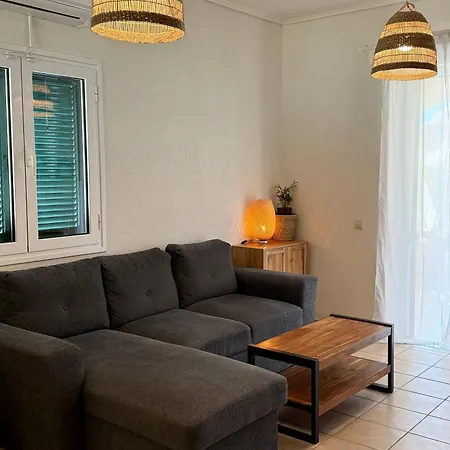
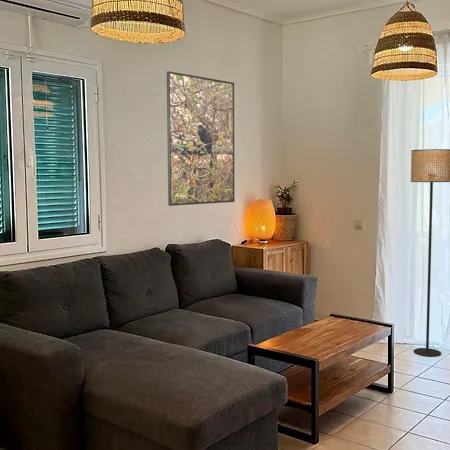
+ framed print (202, 141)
+ floor lamp (429, 252)
